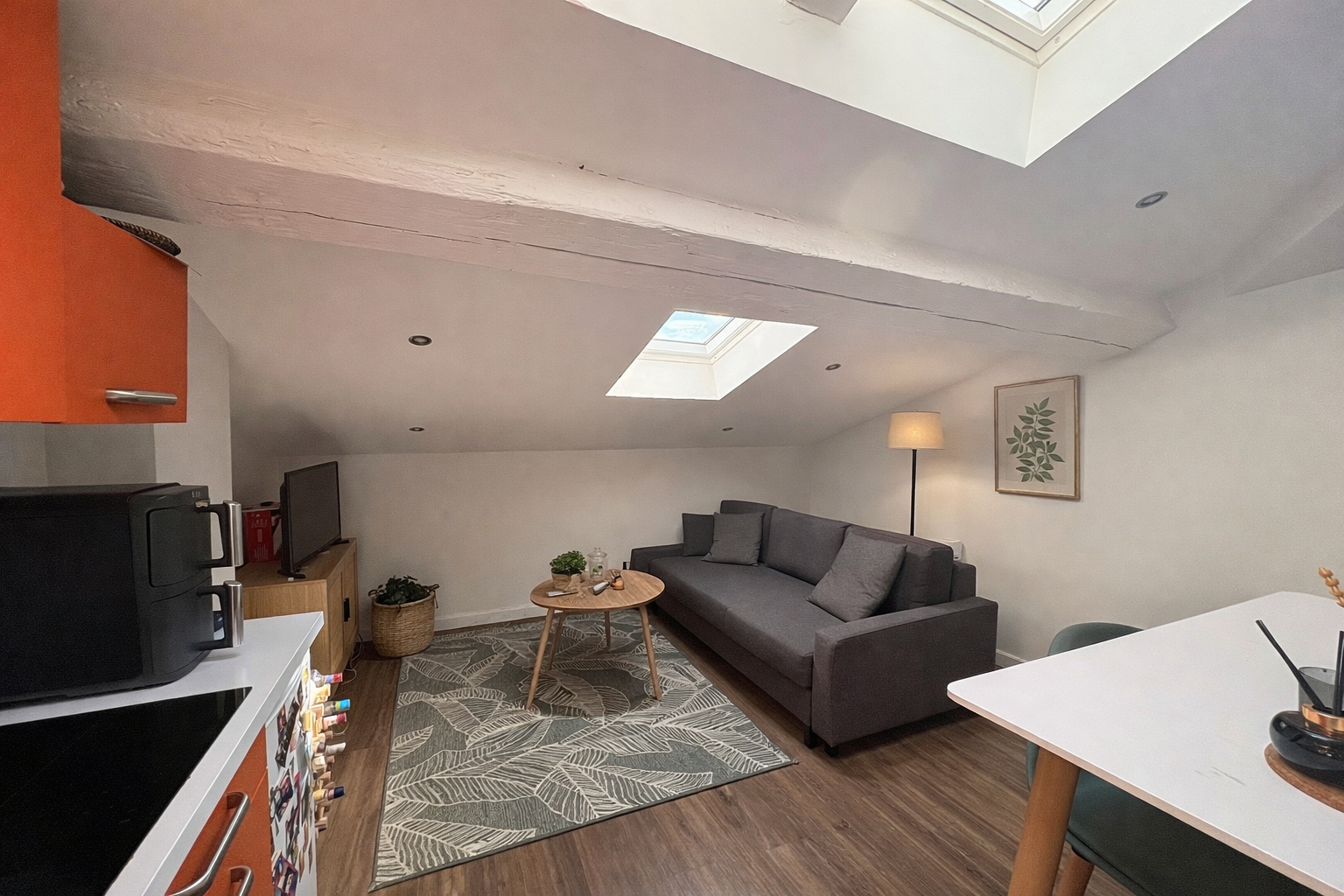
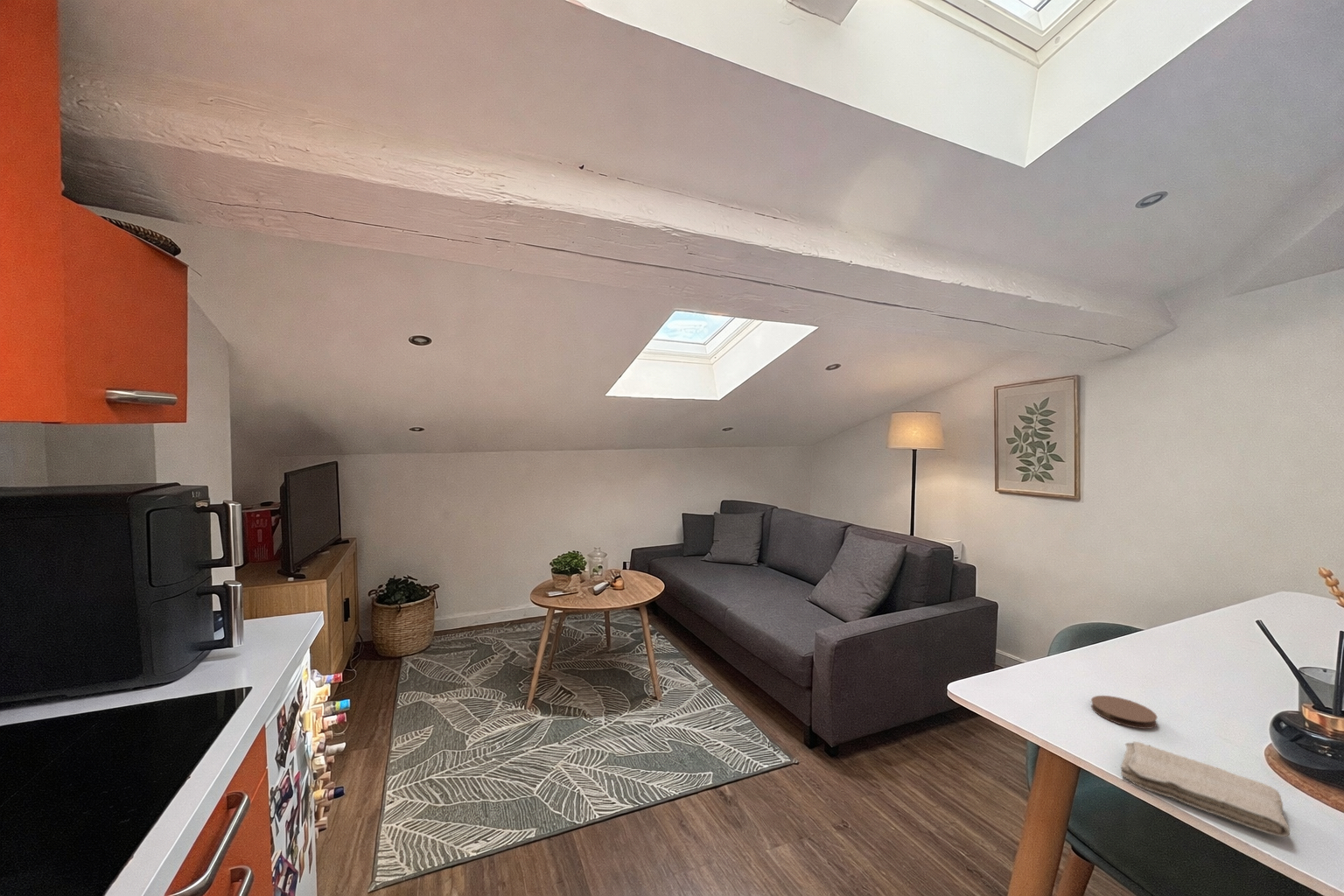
+ coaster (1123, 711)
+ washcloth (1197, 781)
